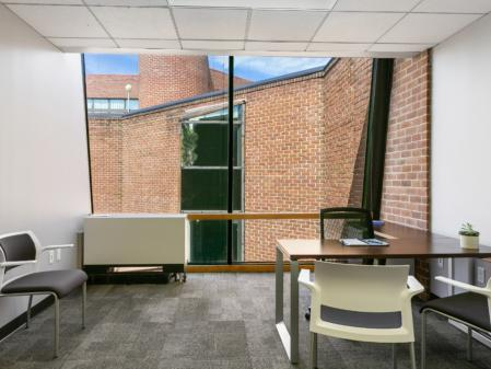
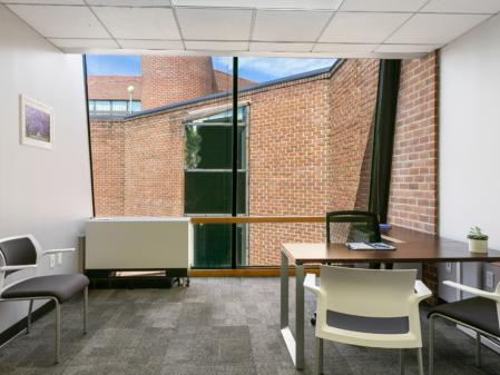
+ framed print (38, 125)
